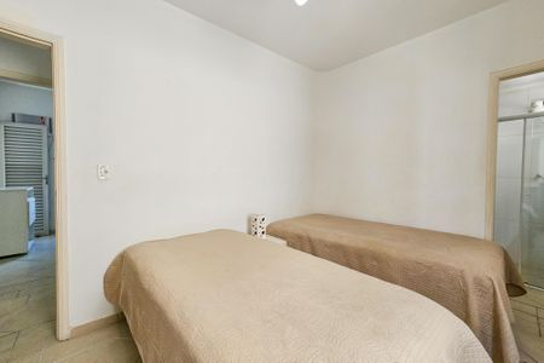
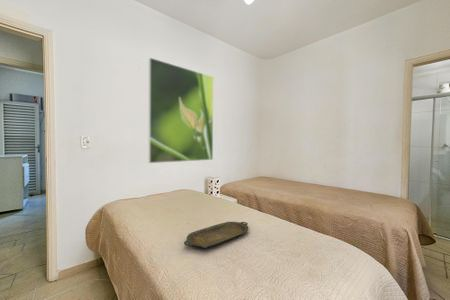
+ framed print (184, 115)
+ serving tray (219, 234)
